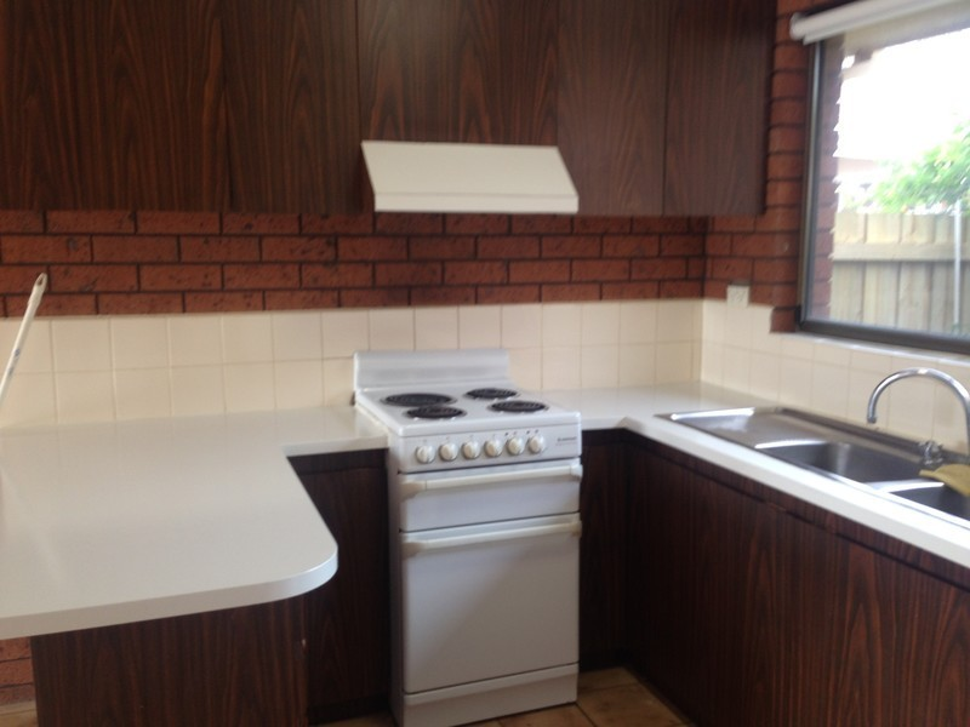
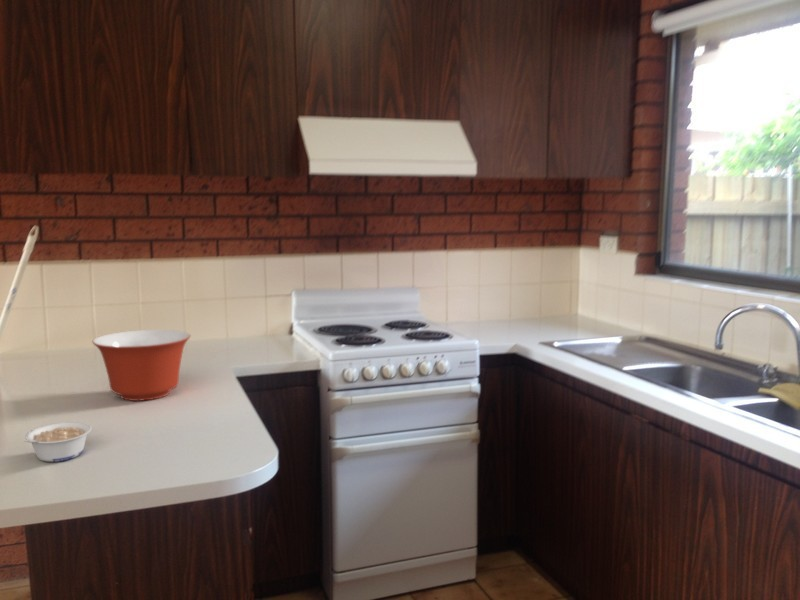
+ mixing bowl (144, 366)
+ legume (59, 441)
